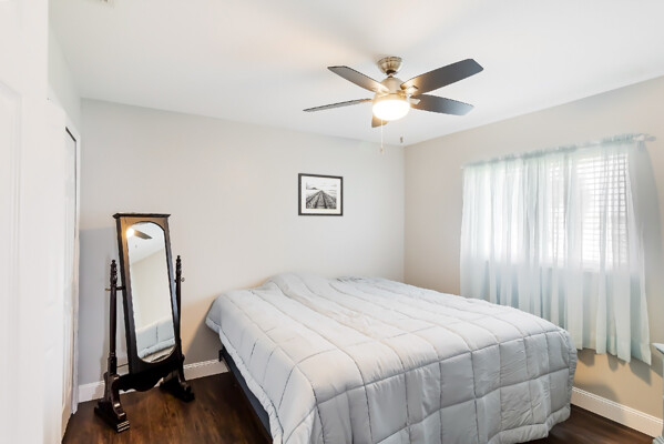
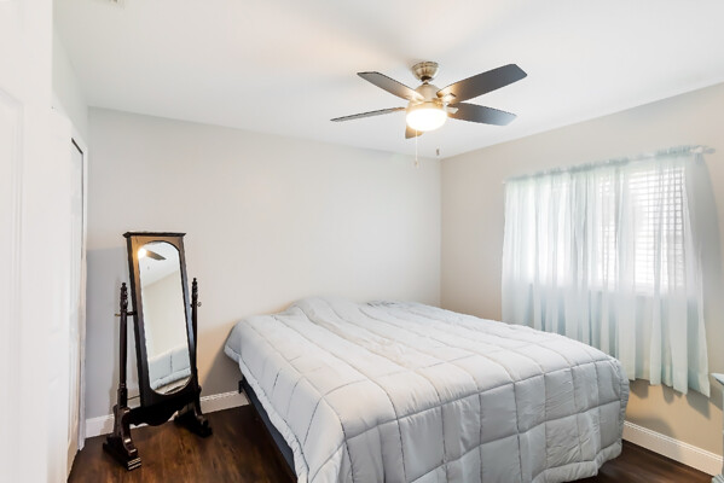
- wall art (320, 195)
